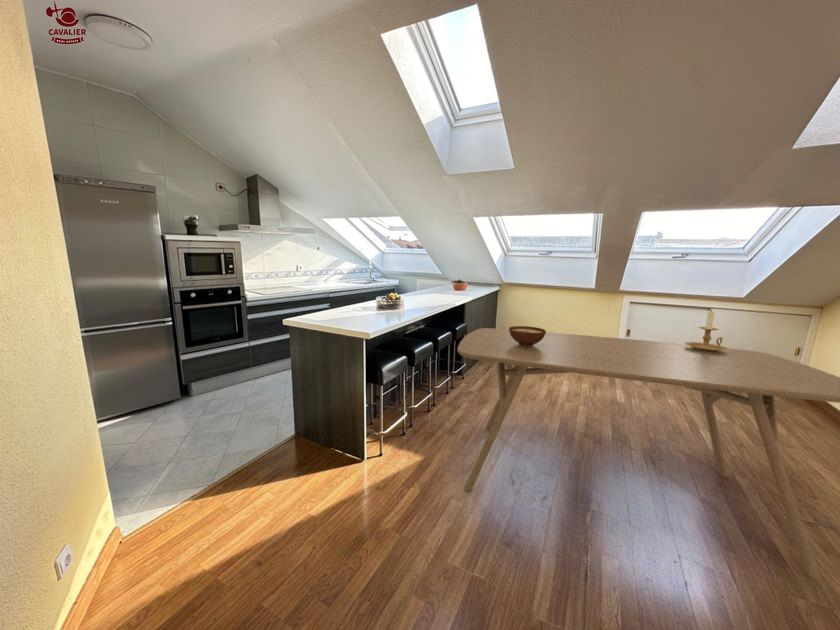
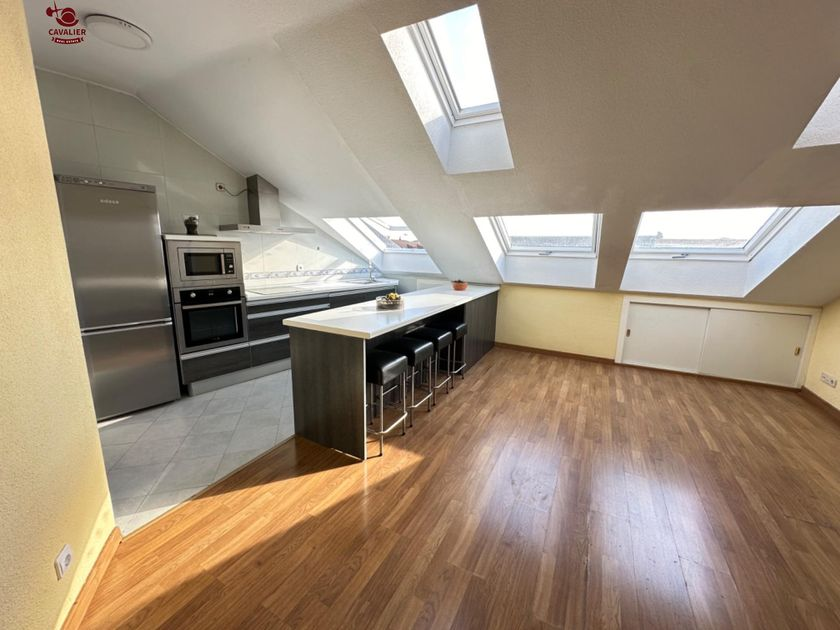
- candle holder (708, 329)
- dining table (611, 377)
- bowl (526, 337)
